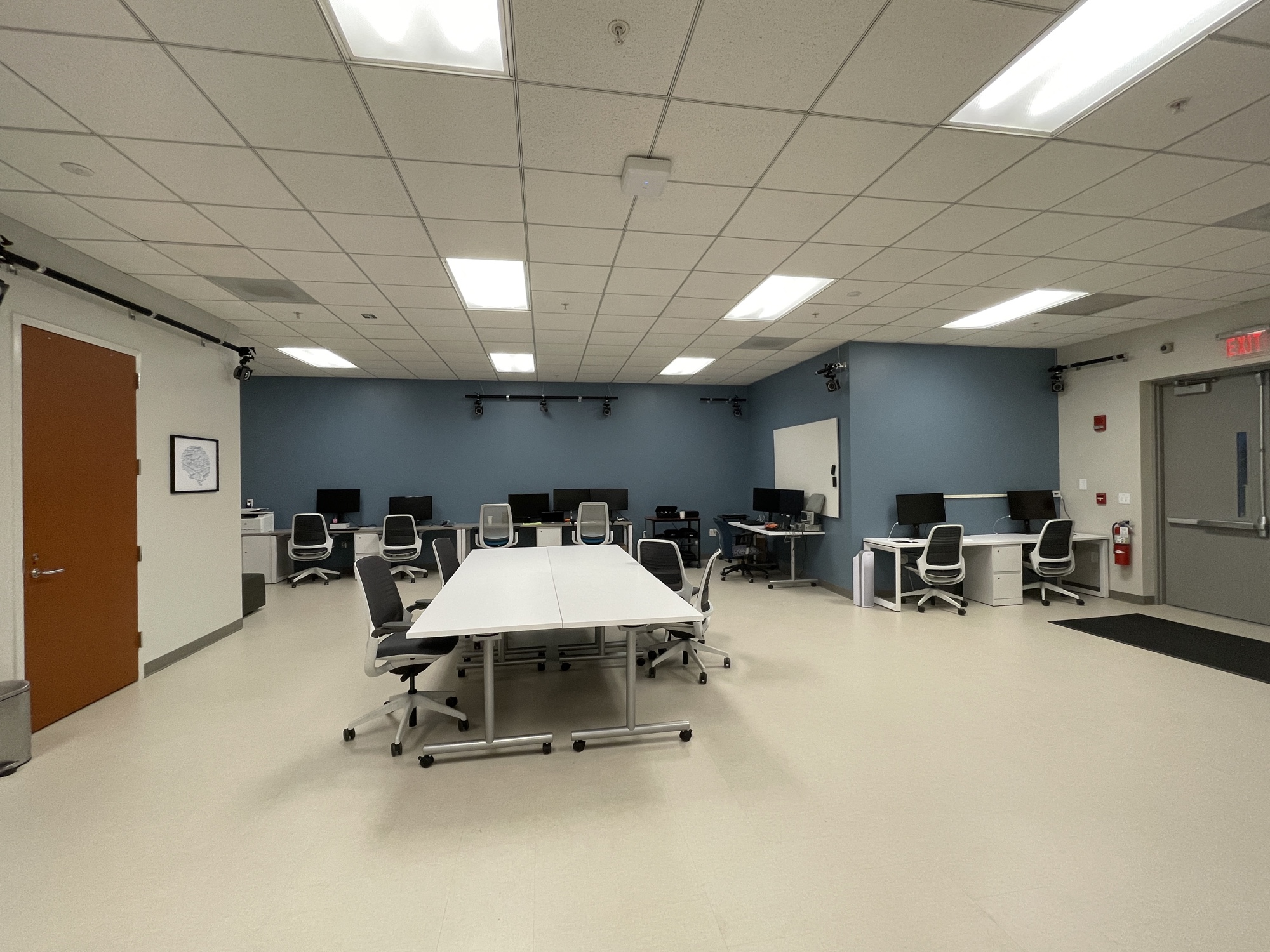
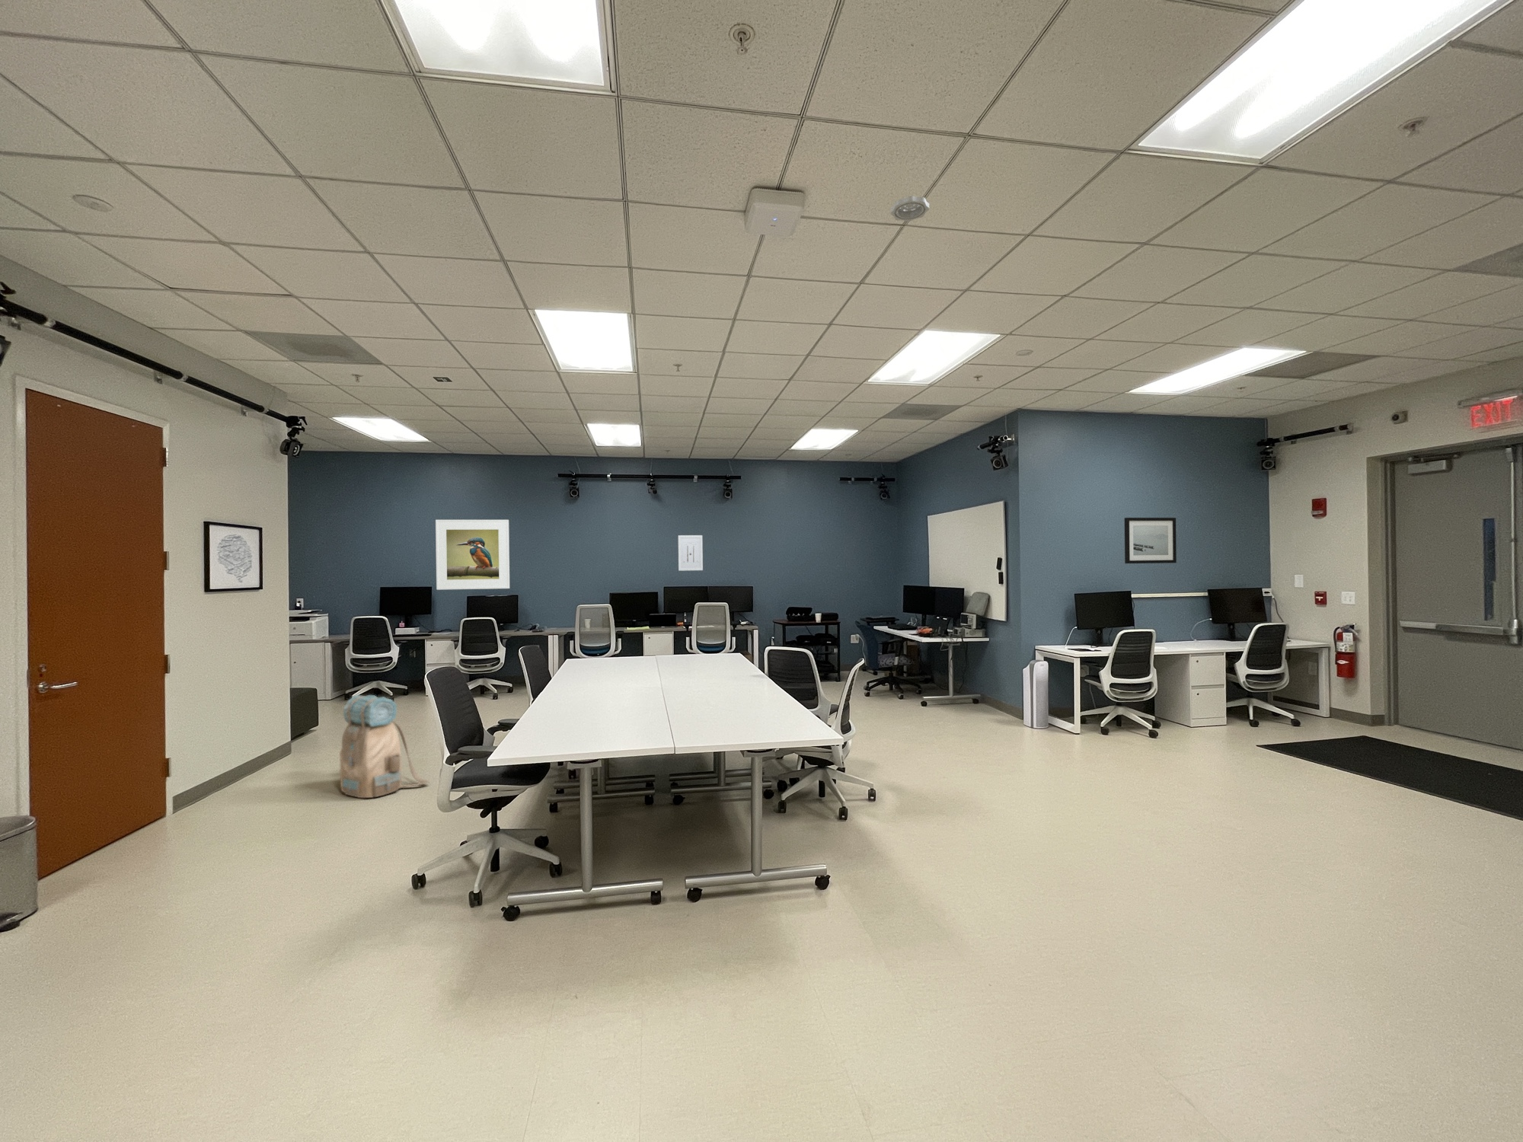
+ backpack (378, 741)
+ wall art (690, 553)
+ smoke detector (909, 205)
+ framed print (472, 554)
+ wall art (1150, 541)
